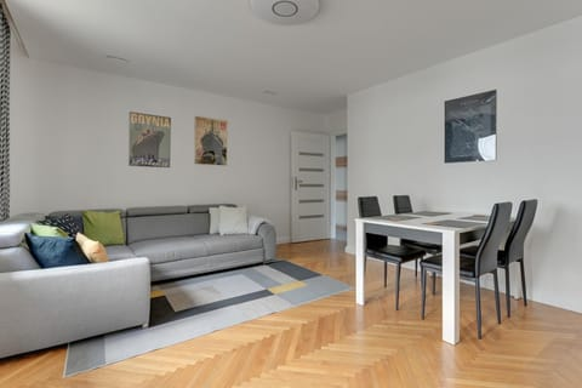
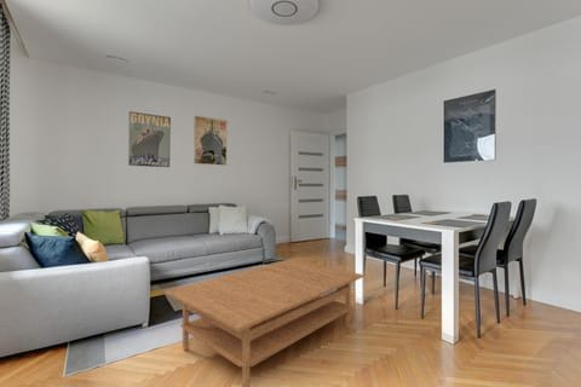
+ coffee table (272, 308)
